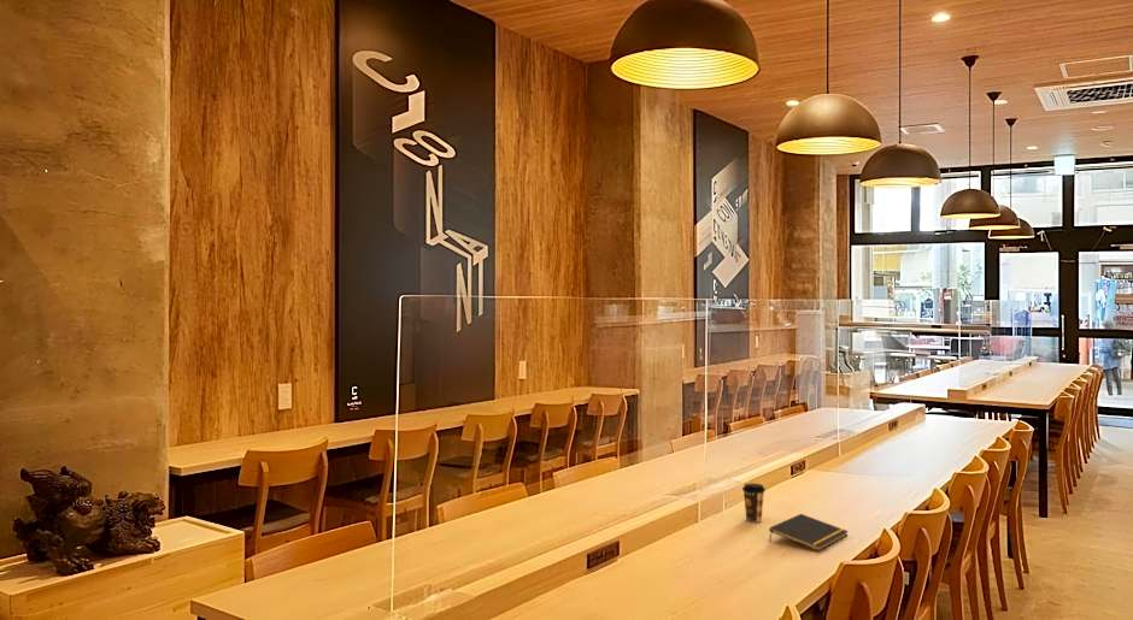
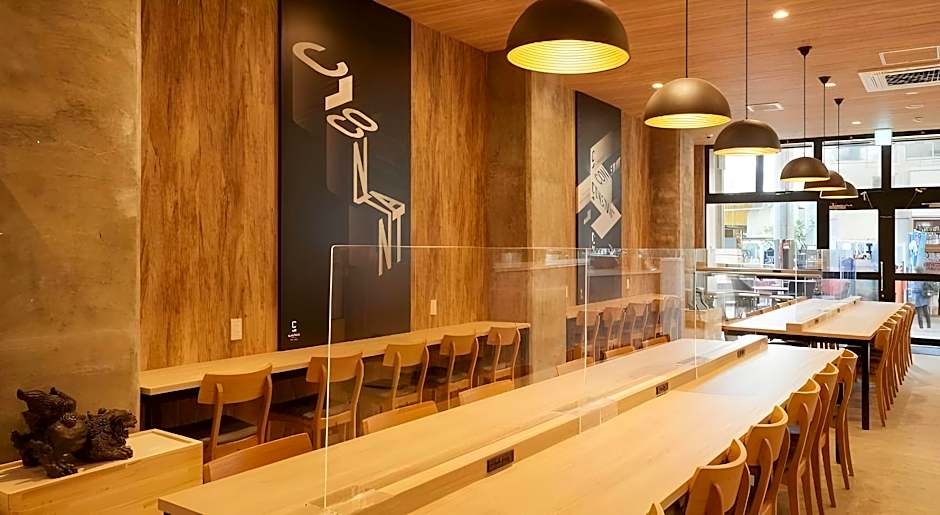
- notepad (809, 531)
- coffee cup (753, 502)
